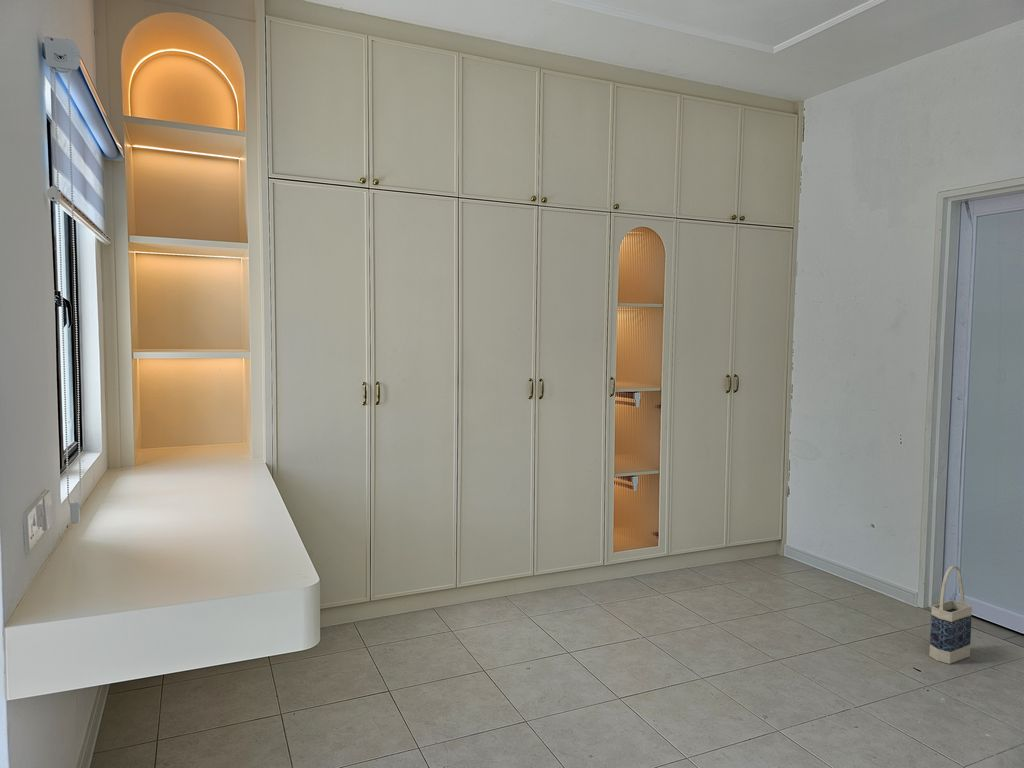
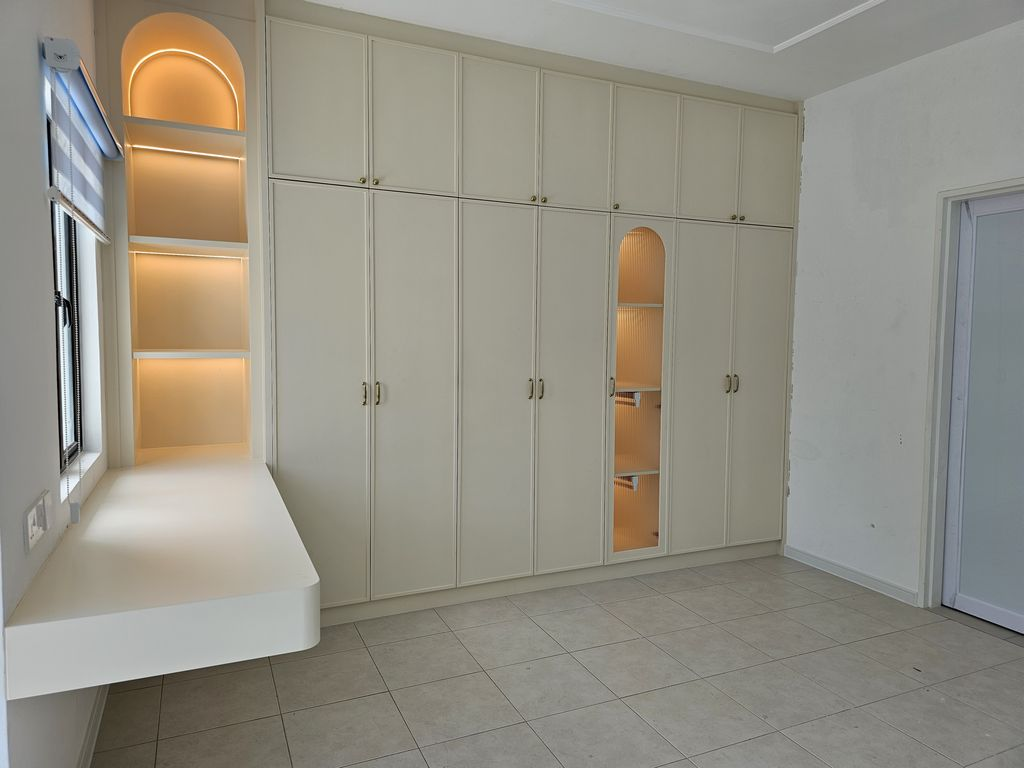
- bag (951, 611)
